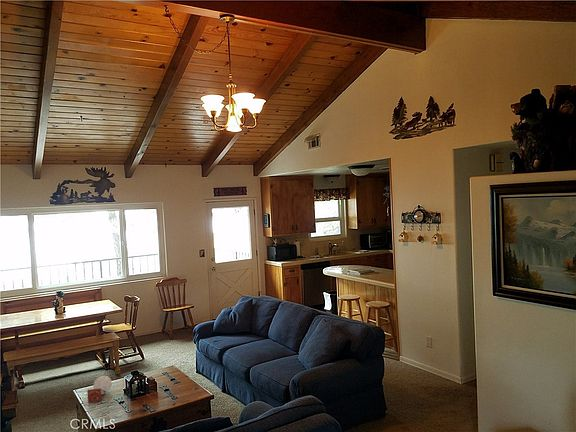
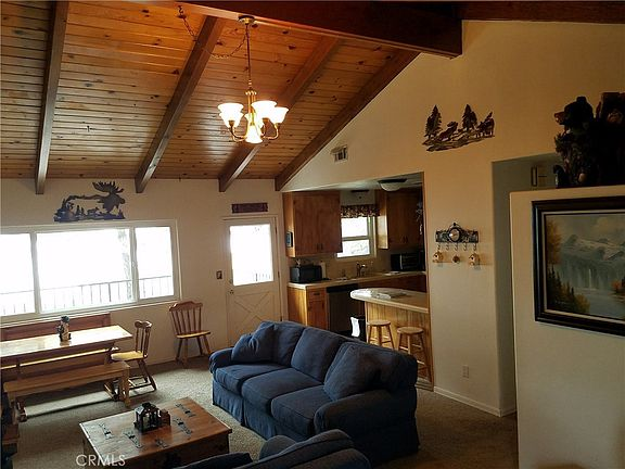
- board game (98, 390)
